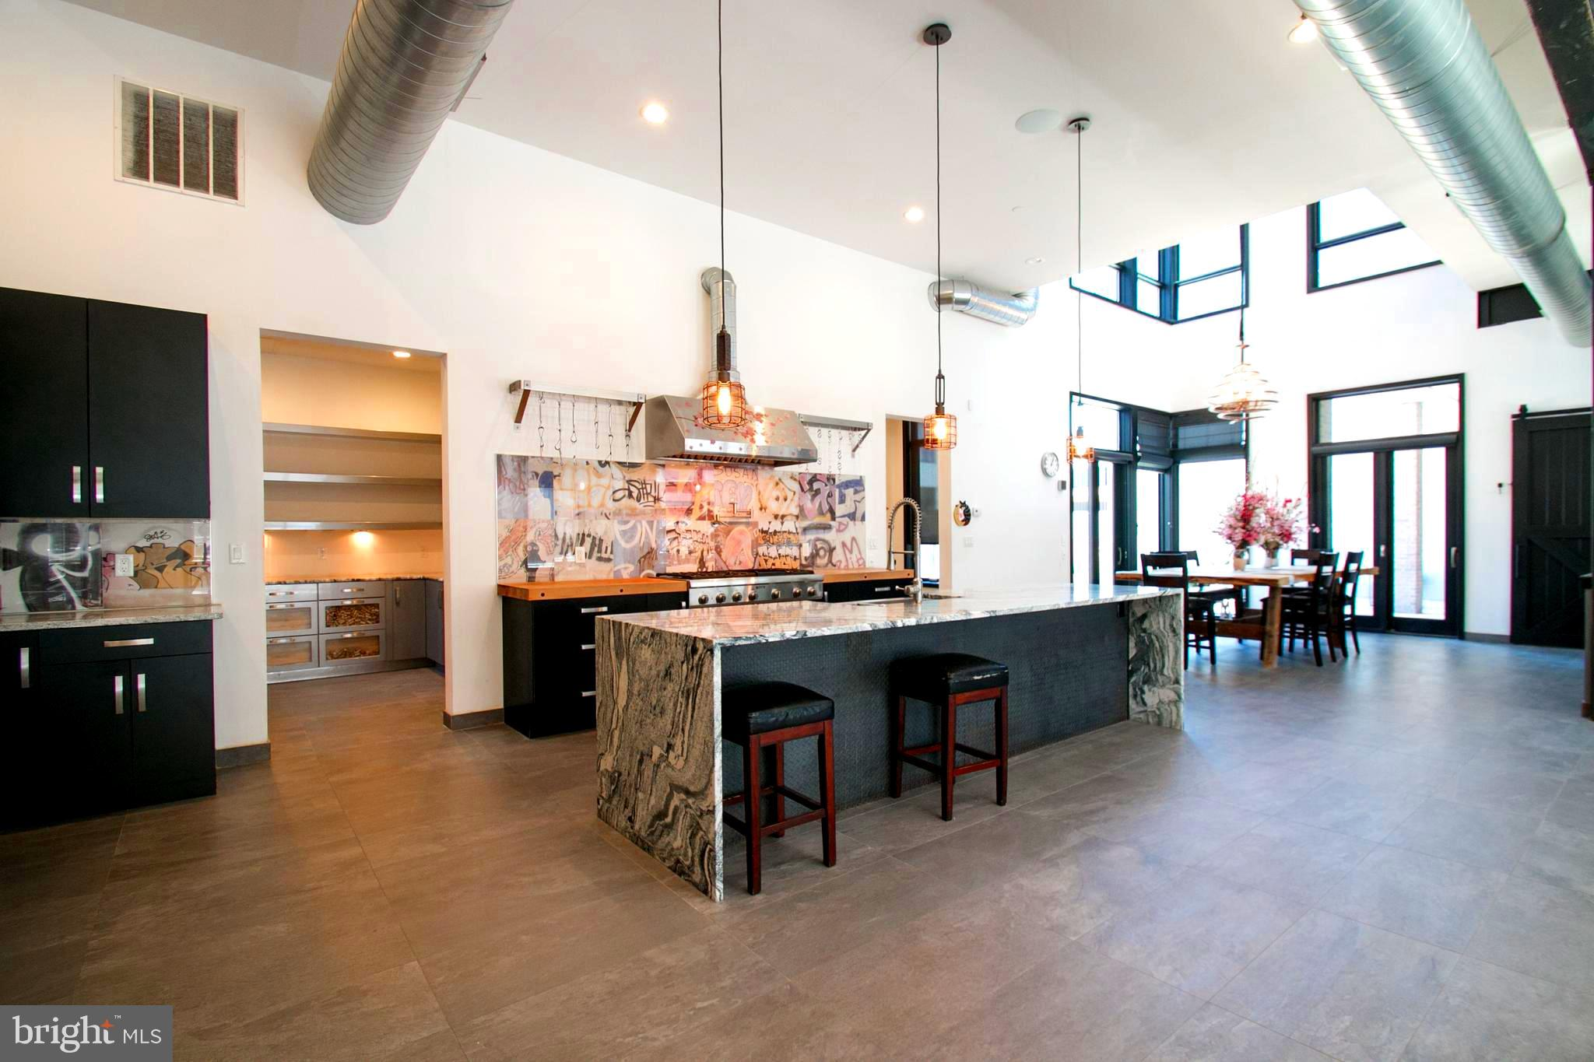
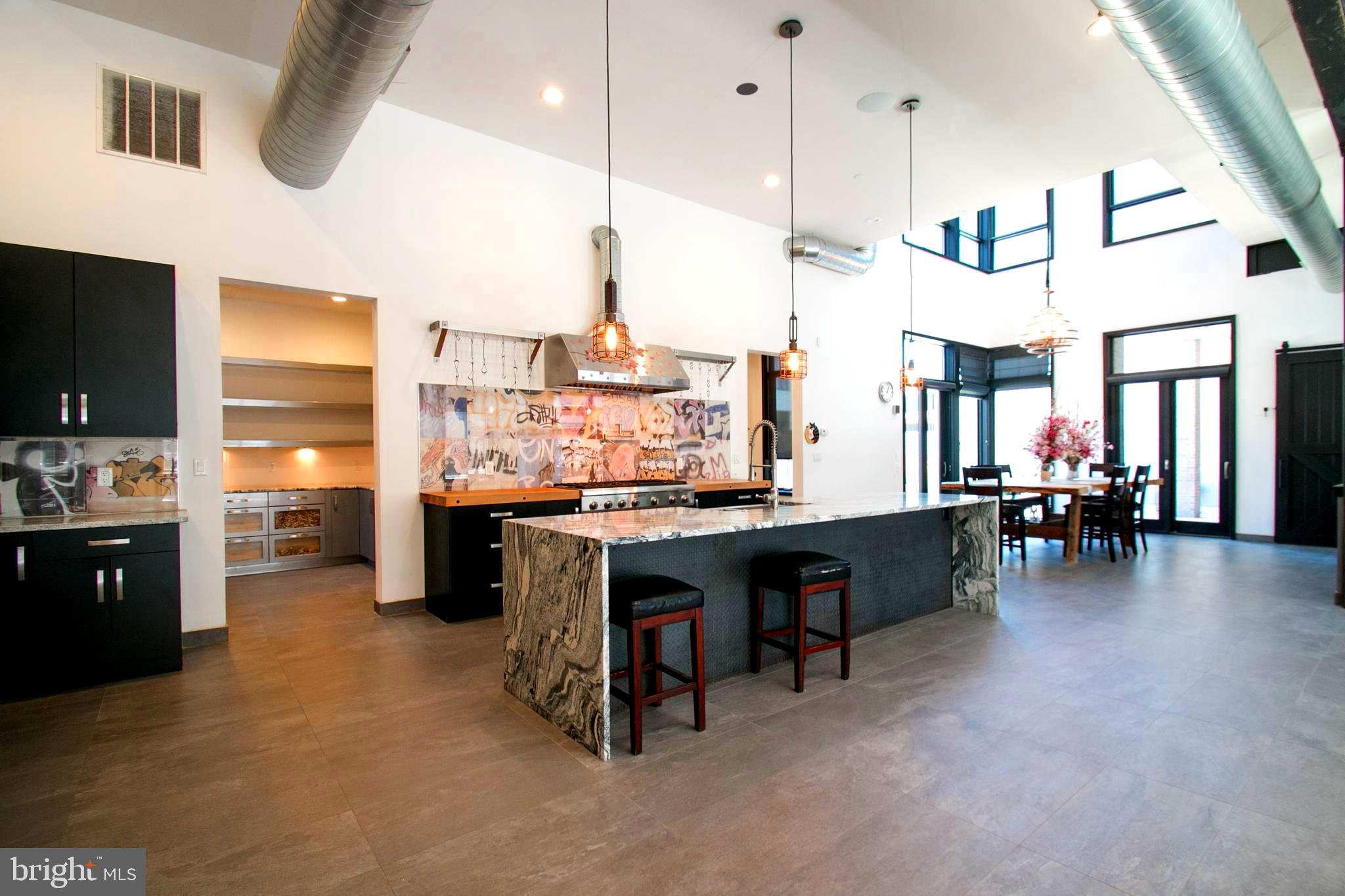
+ recessed light (747, 87)
